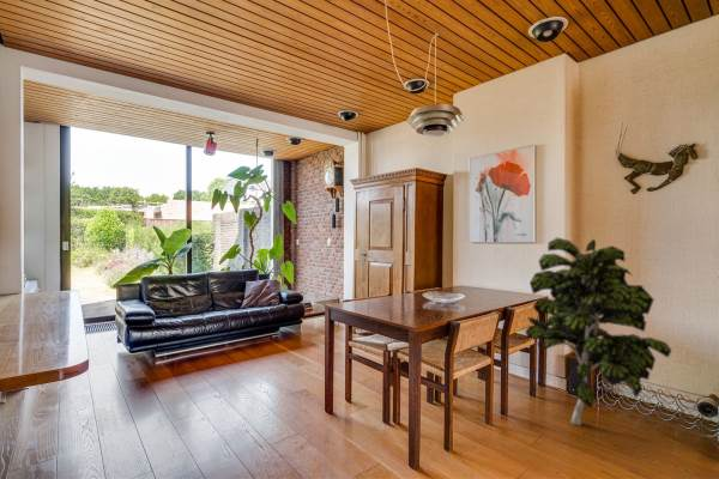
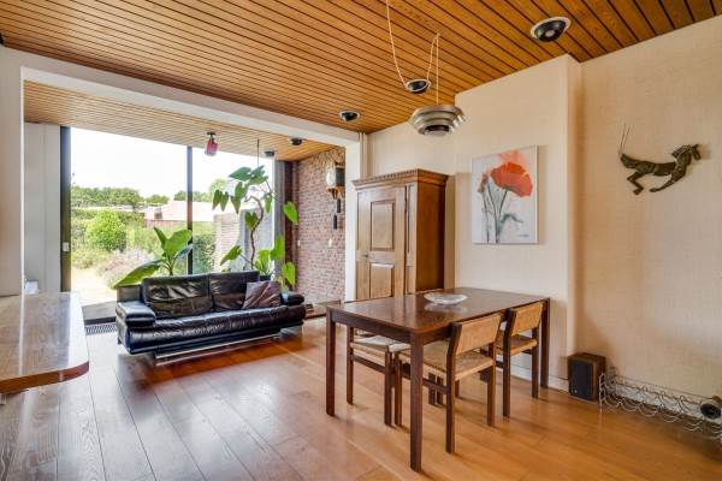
- indoor plant (590, 331)
